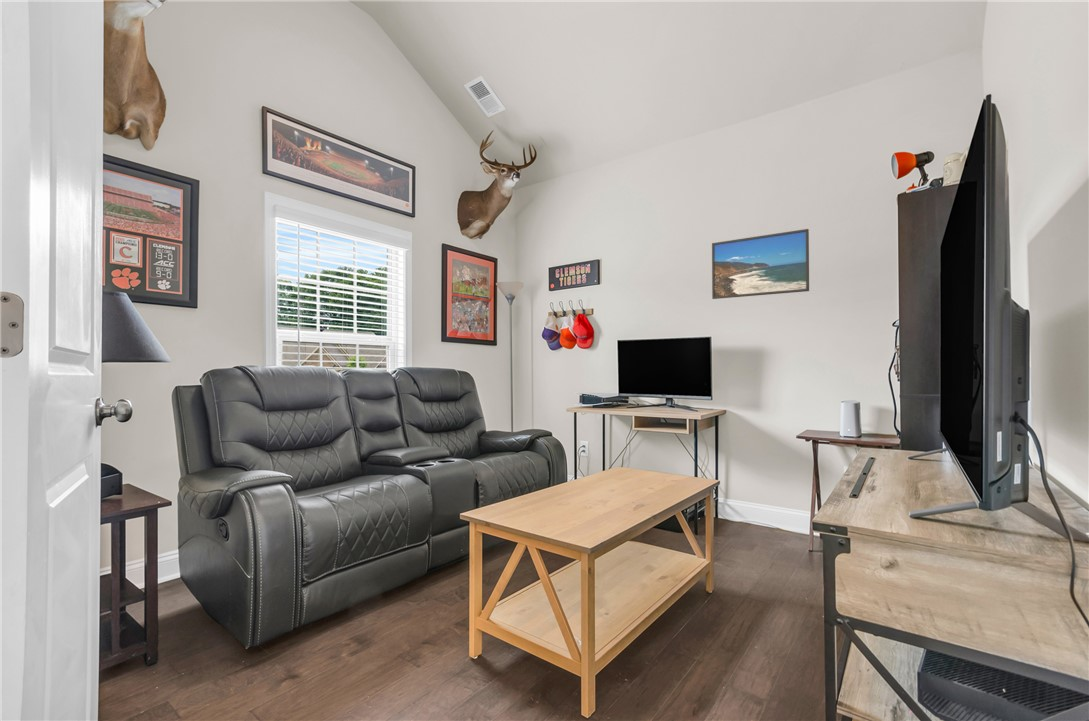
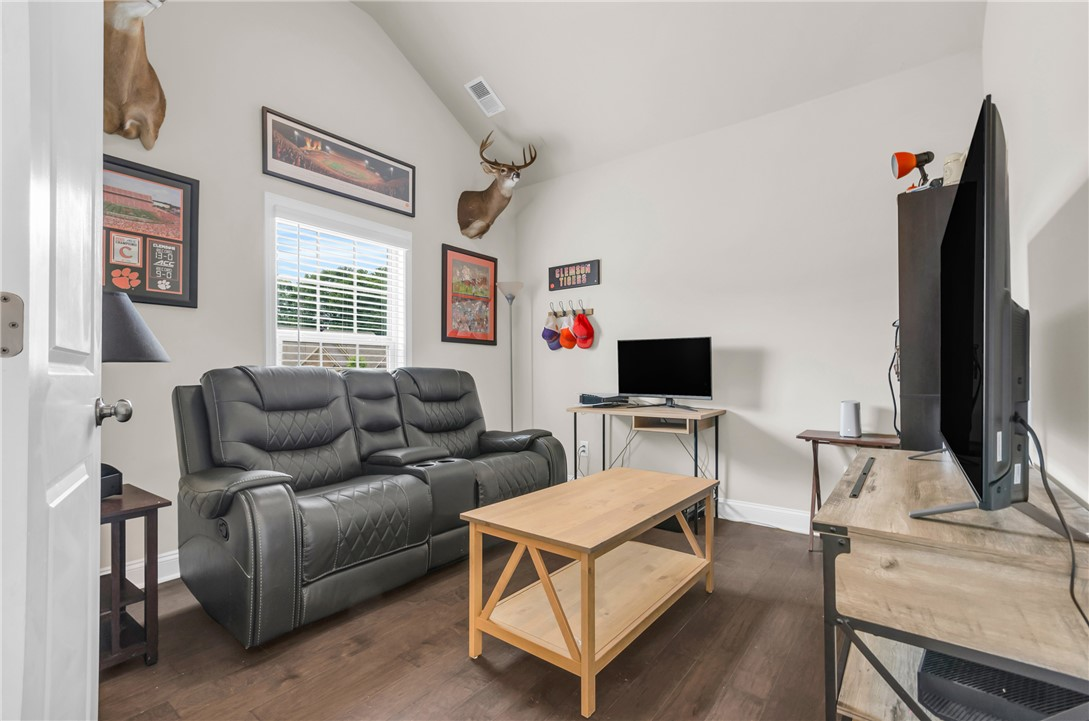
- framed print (757, 265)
